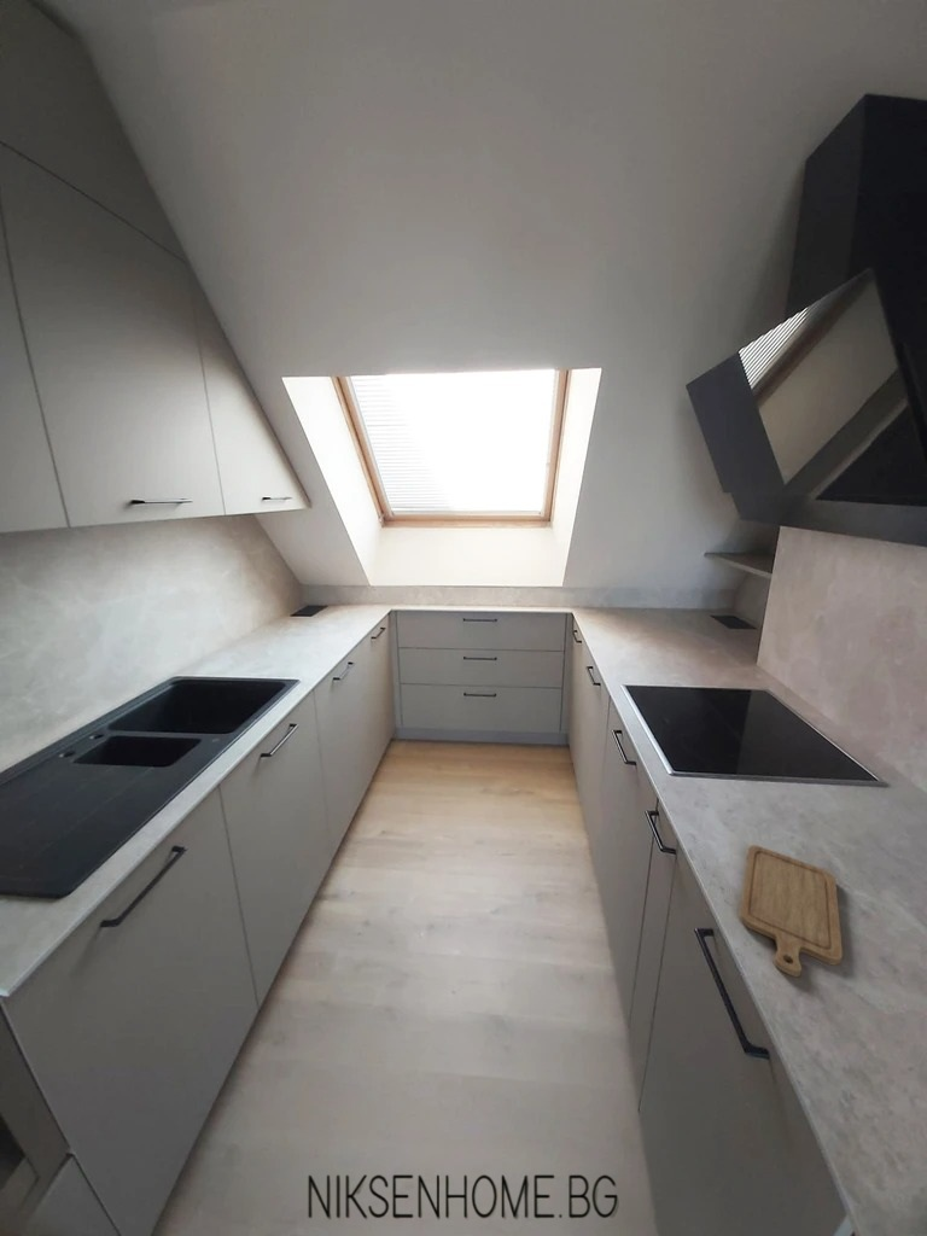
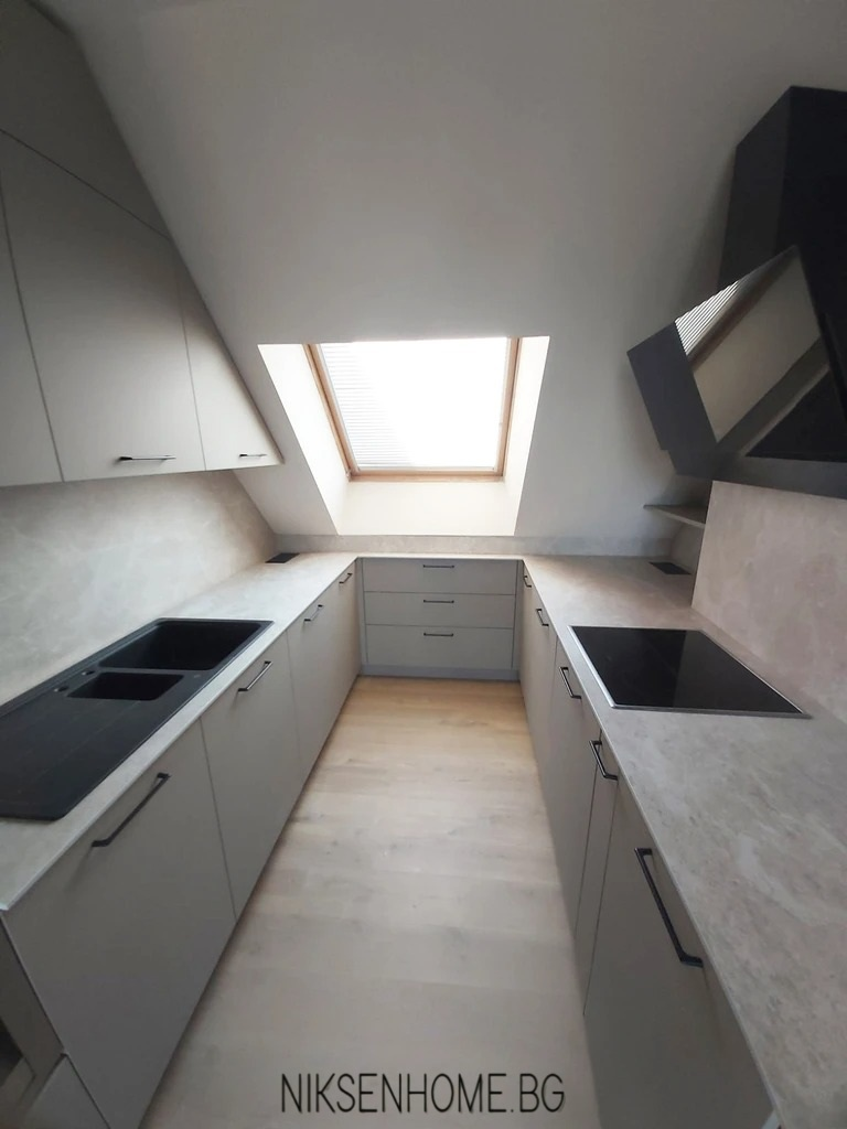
- chopping board (788, 908)
